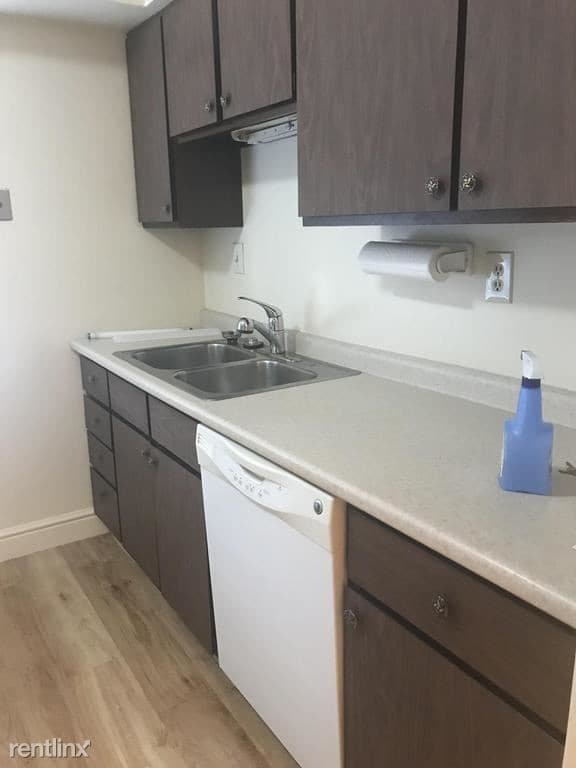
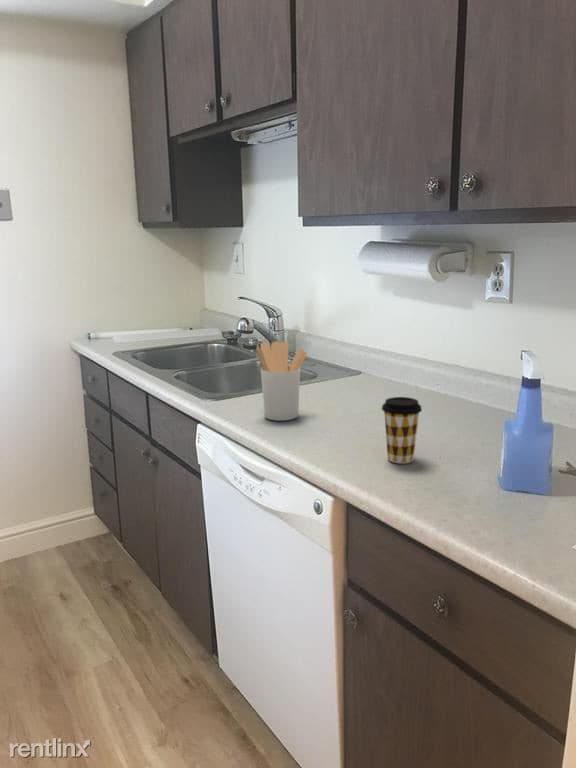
+ coffee cup (401, 430)
+ utensil holder (278, 378)
